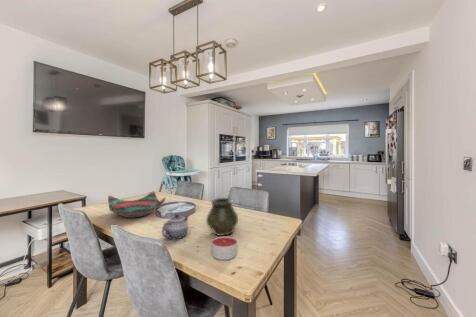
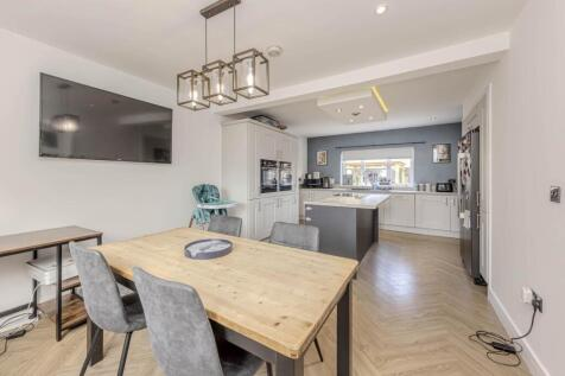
- teapot (176, 225)
- candle (224, 246)
- decorative bowl (136, 205)
- vase (222, 216)
